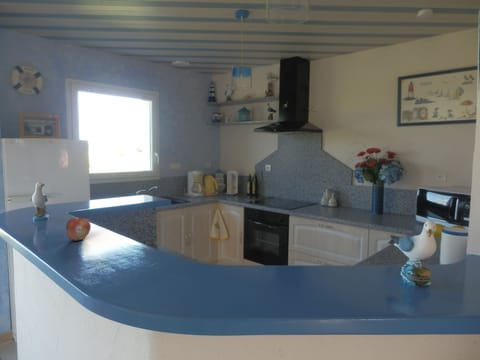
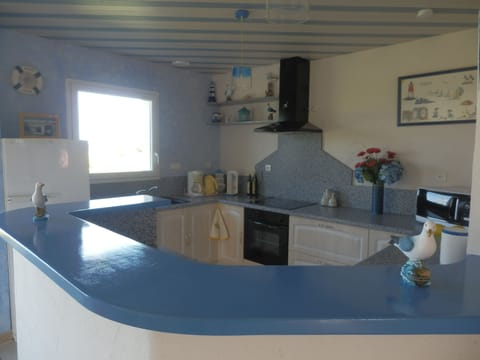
- fruit (79, 227)
